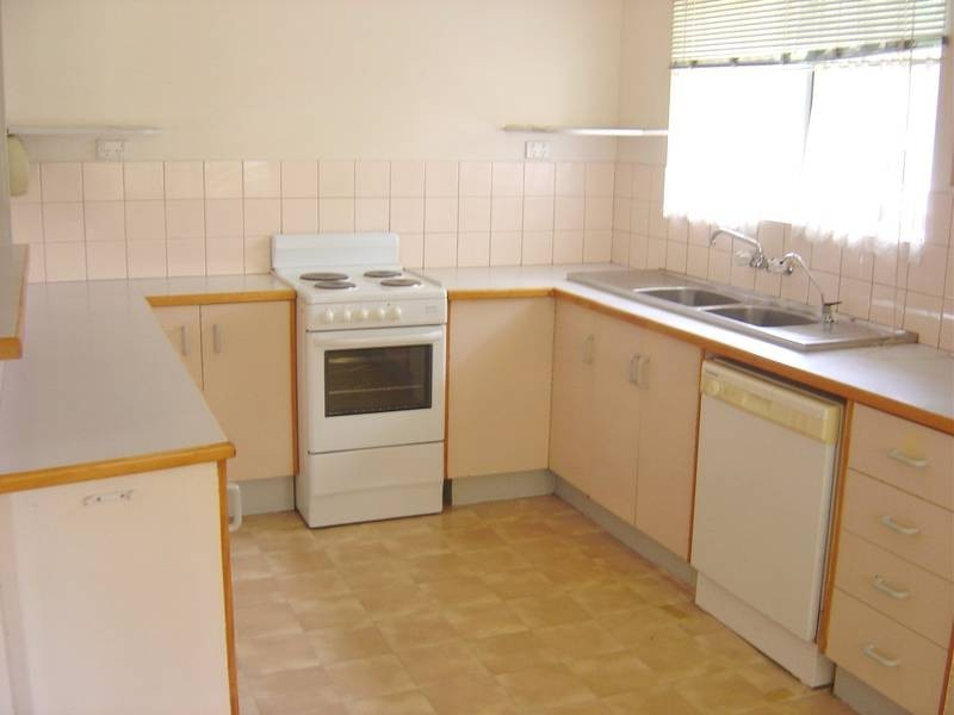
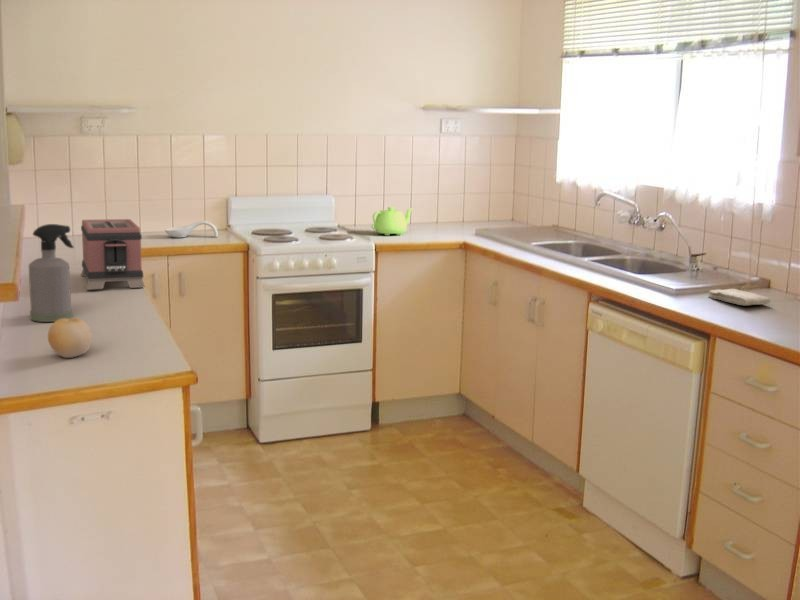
+ fruit (70, 337)
+ spray bottle (52, 271)
+ washcloth (738, 296)
+ toaster (111, 253)
+ teapot (392, 220)
+ spoon rest (191, 229)
